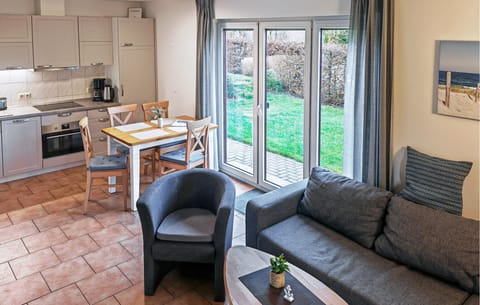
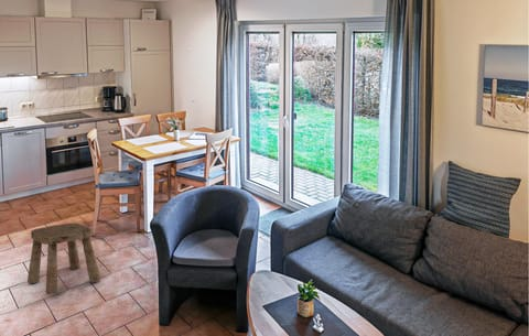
+ stool (68, 256)
